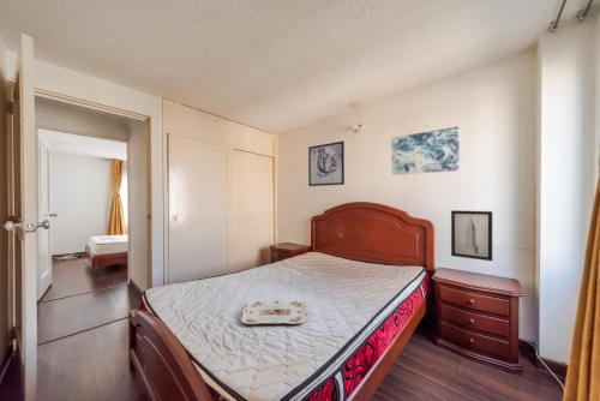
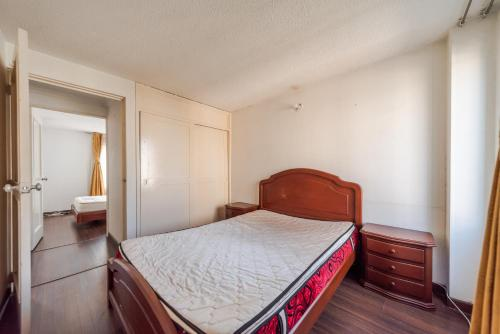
- wall art (470, 234)
- wall art (325, 164)
- serving tray (275, 311)
- wall art (422, 152)
